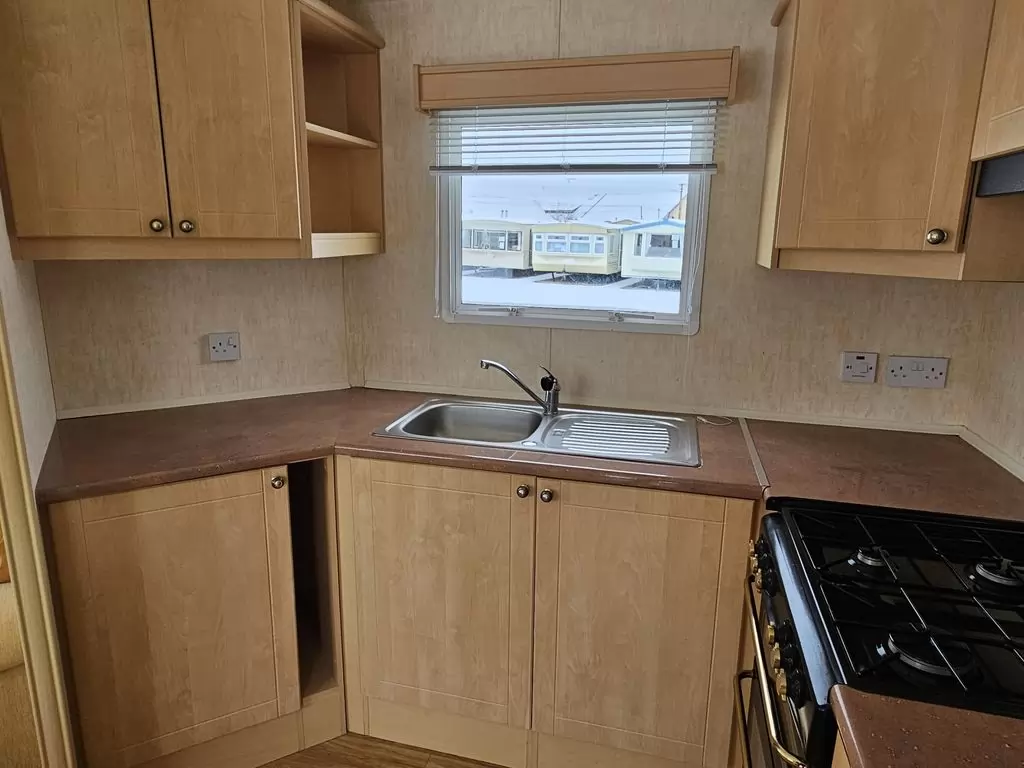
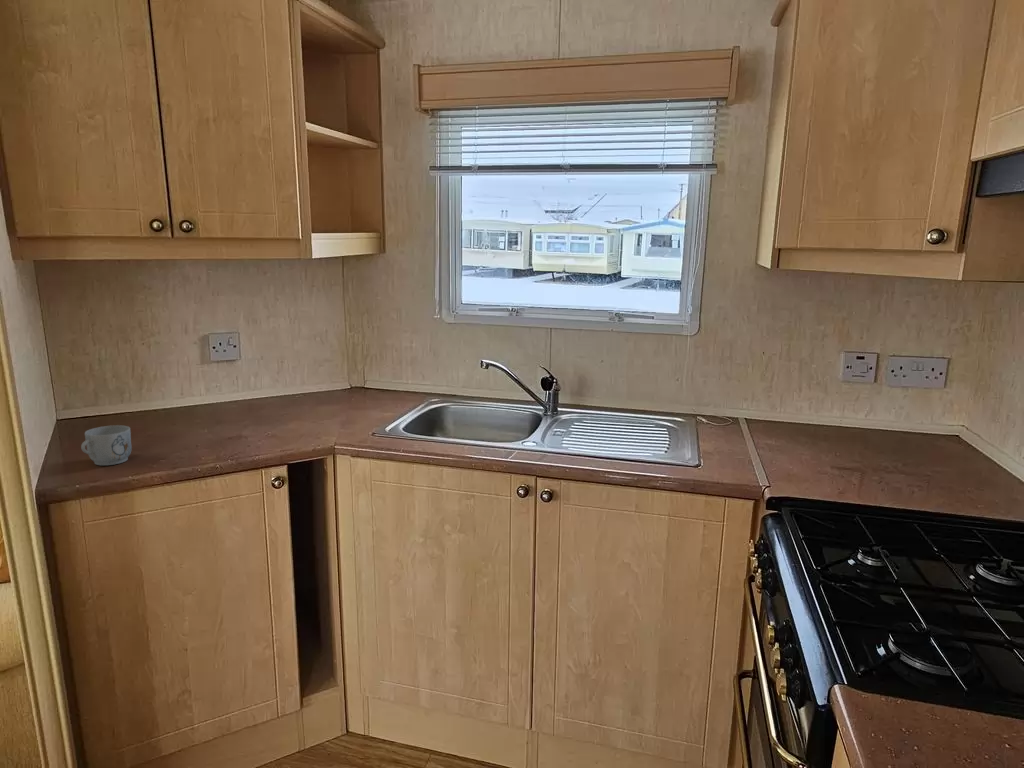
+ mug (104, 447)
